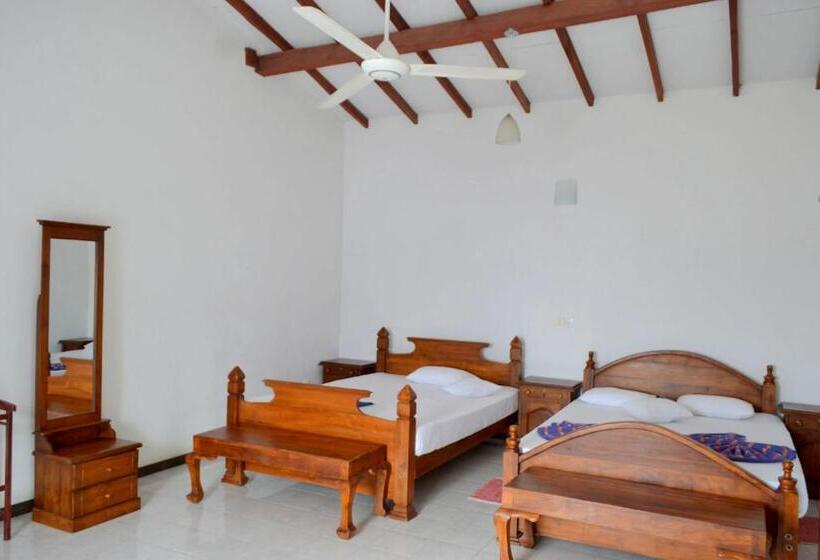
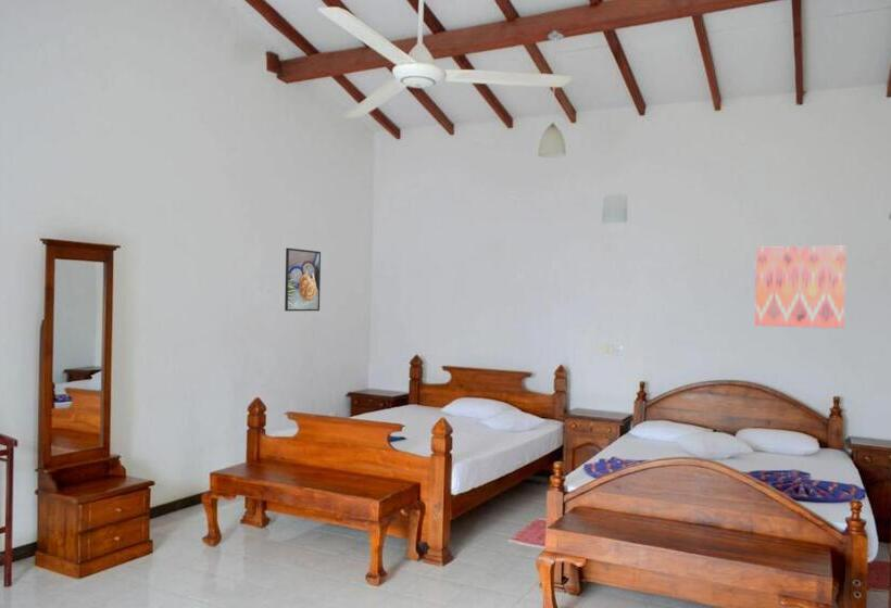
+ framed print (303, 280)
+ wall art (799, 287)
